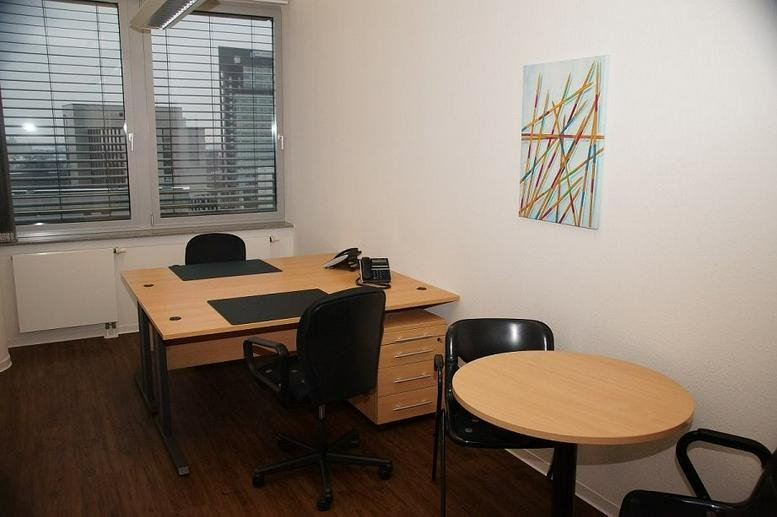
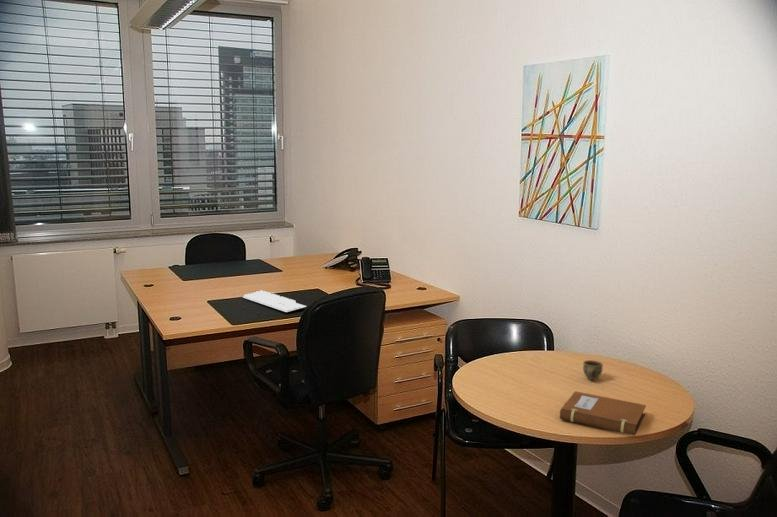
+ cup (591, 371)
+ keyboard (273, 300)
+ notebook (601, 412)
